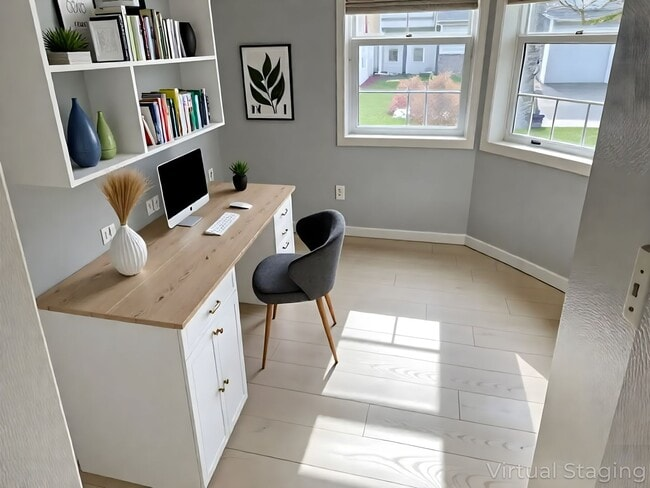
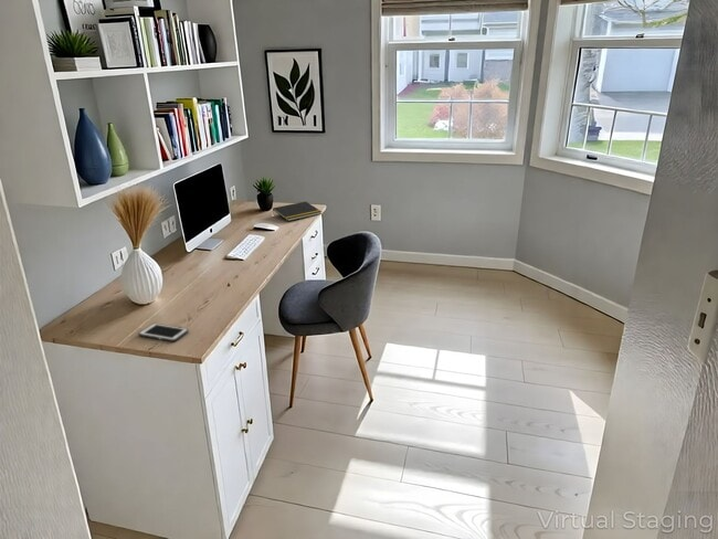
+ cell phone (163, 331)
+ notepad (297, 210)
